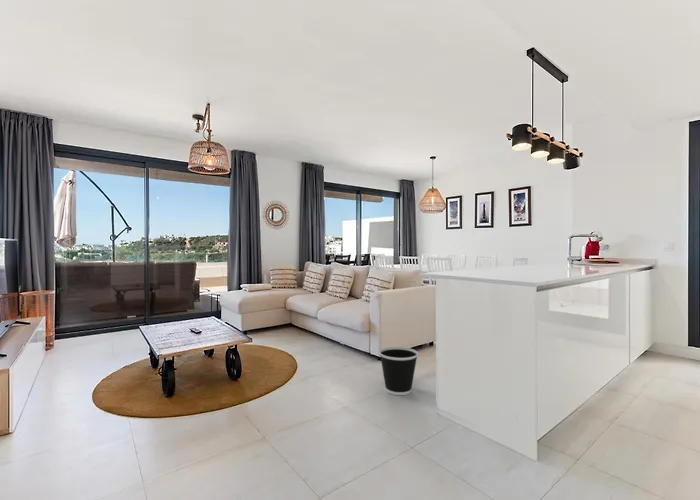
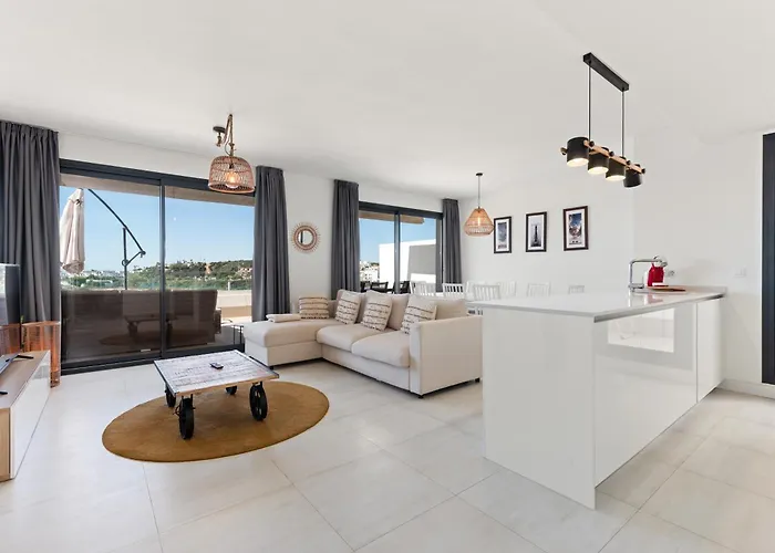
- wastebasket (398, 371)
